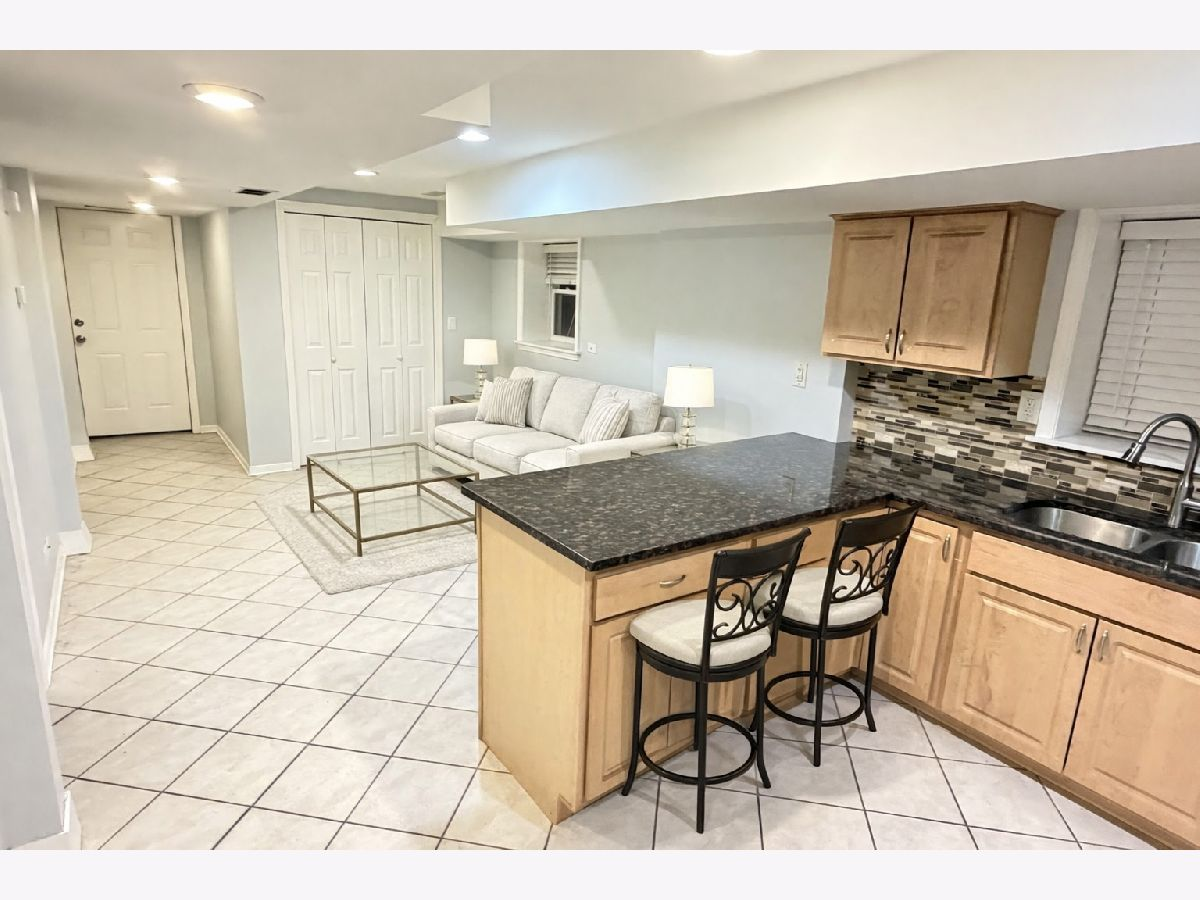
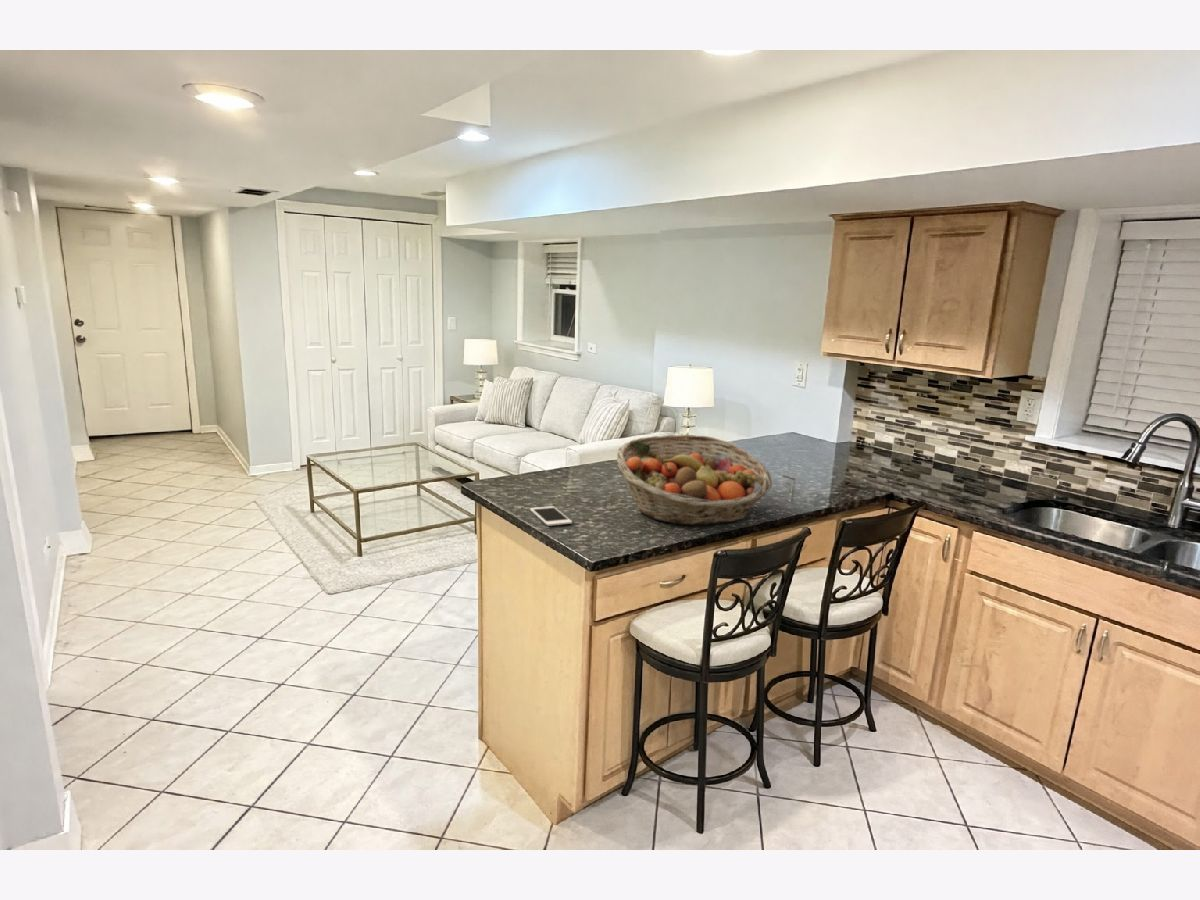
+ fruit basket (692, 478)
+ cell phone (550, 515)
